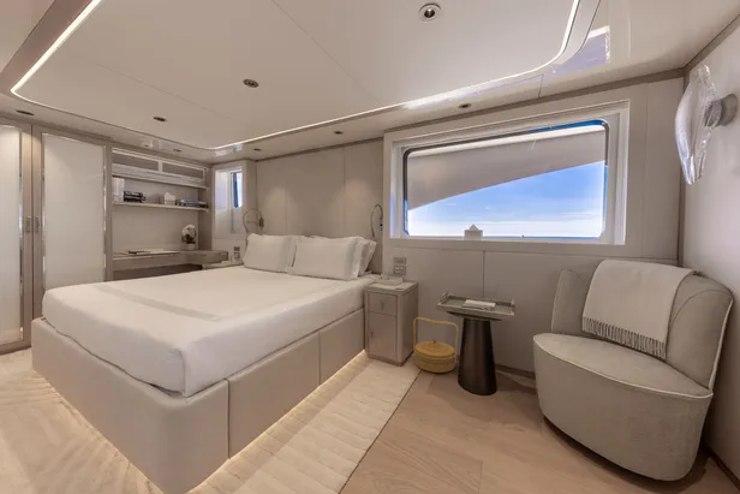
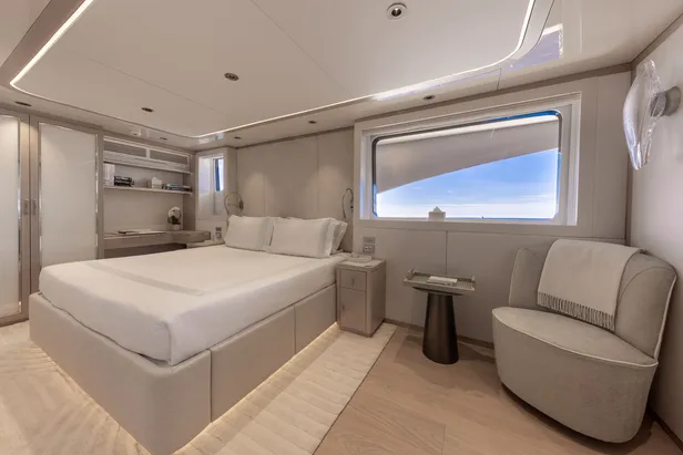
- woven basket (434, 341)
